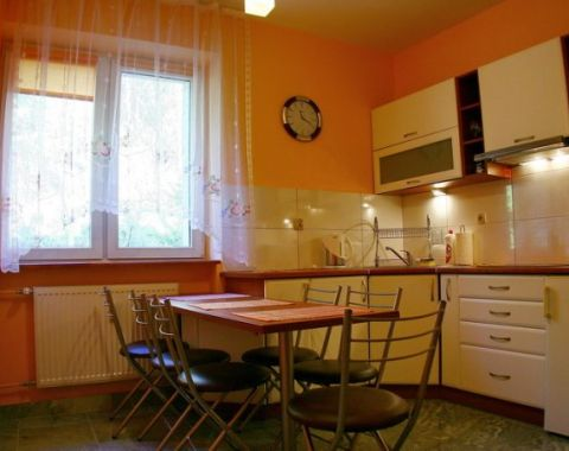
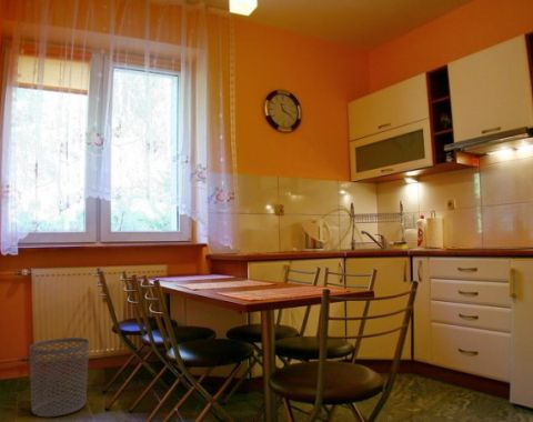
+ waste bin (59, 374)
